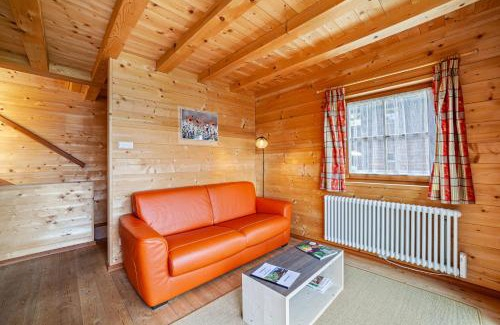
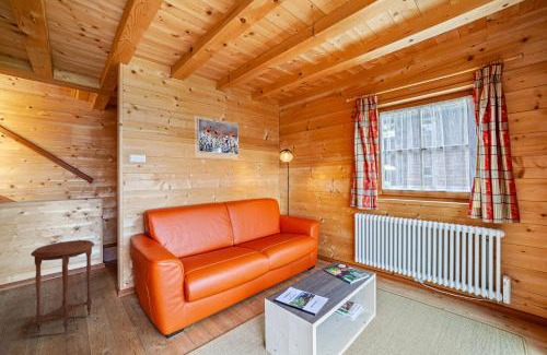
+ side table (65, 284)
